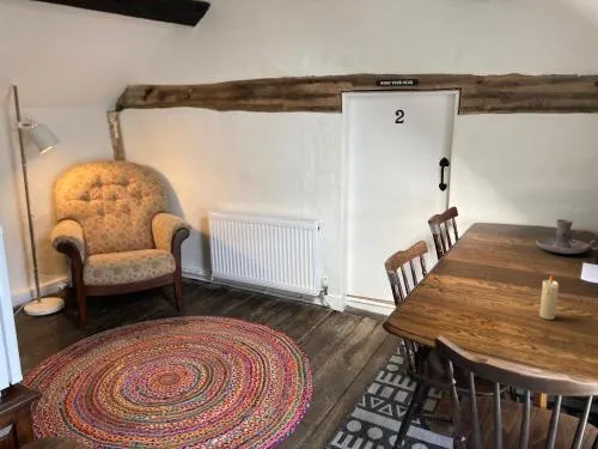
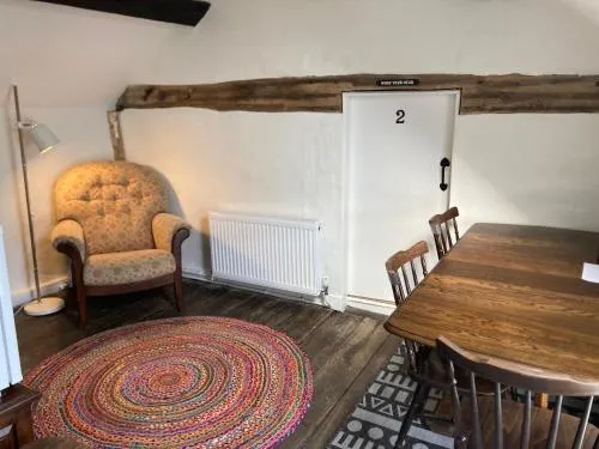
- candle (549, 296)
- candle holder (568, 236)
